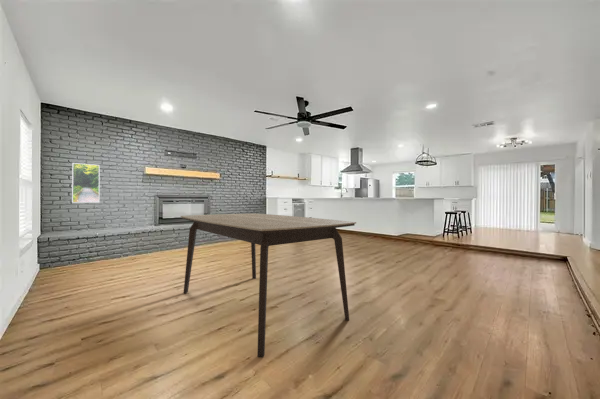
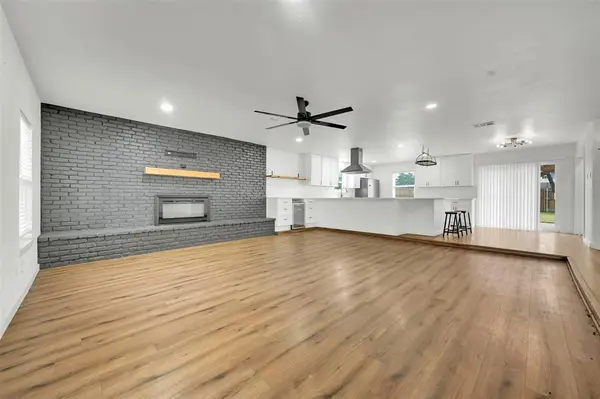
- dining table (255, 261)
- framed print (86, 183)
